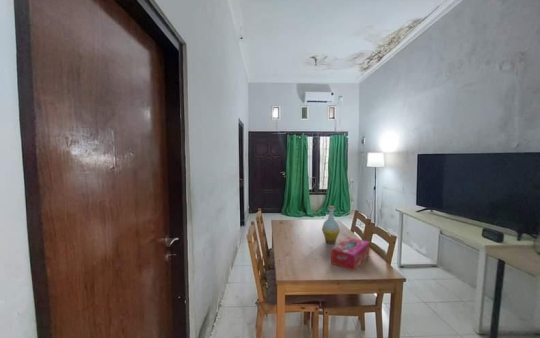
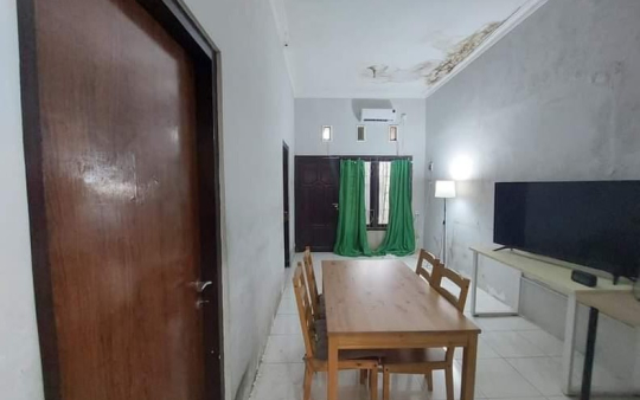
- bottle (330, 224)
- tissue box (350, 252)
